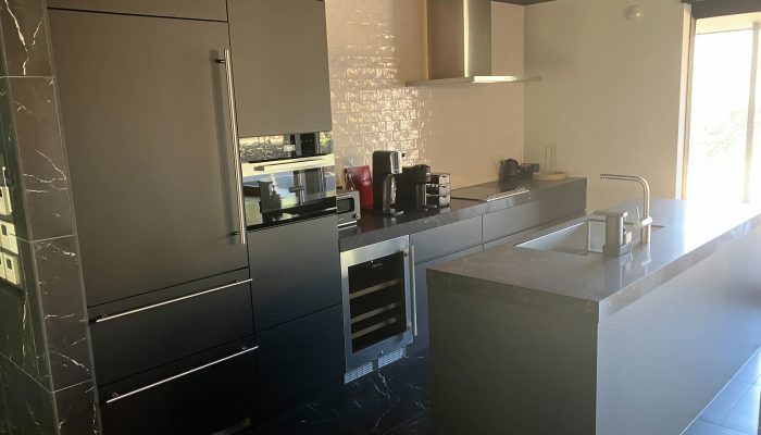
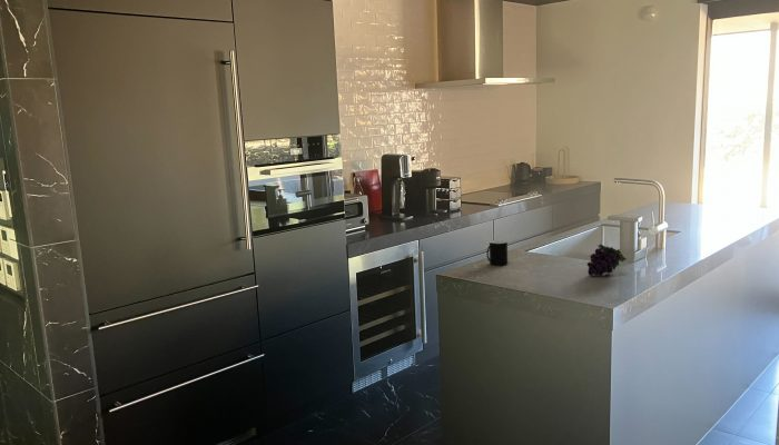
+ cup (495, 253)
+ fruit (605, 258)
